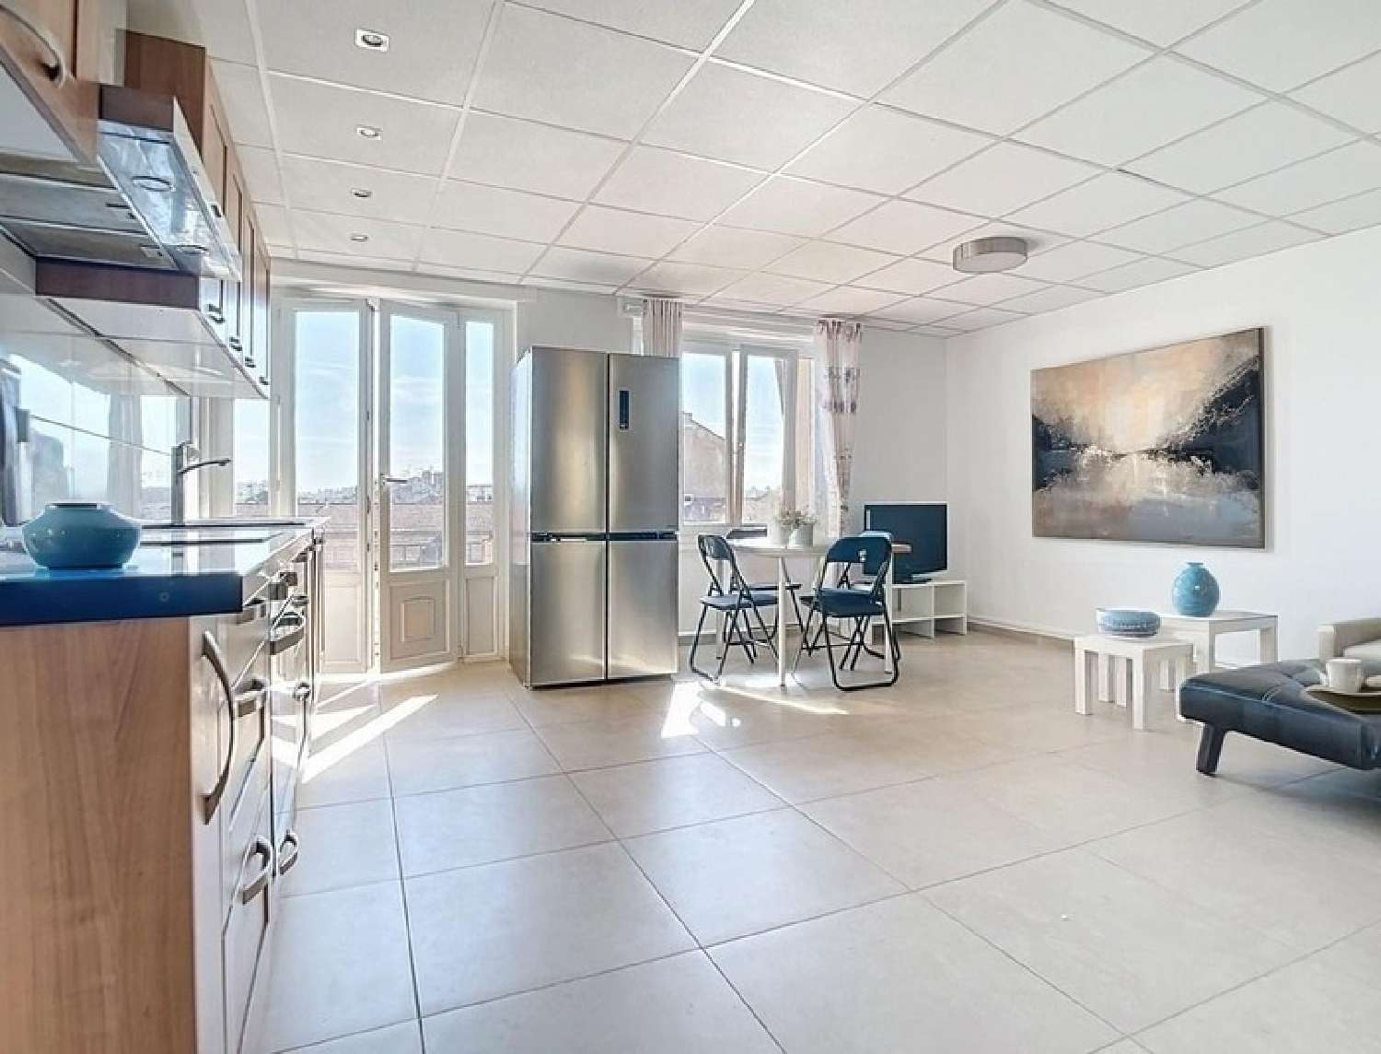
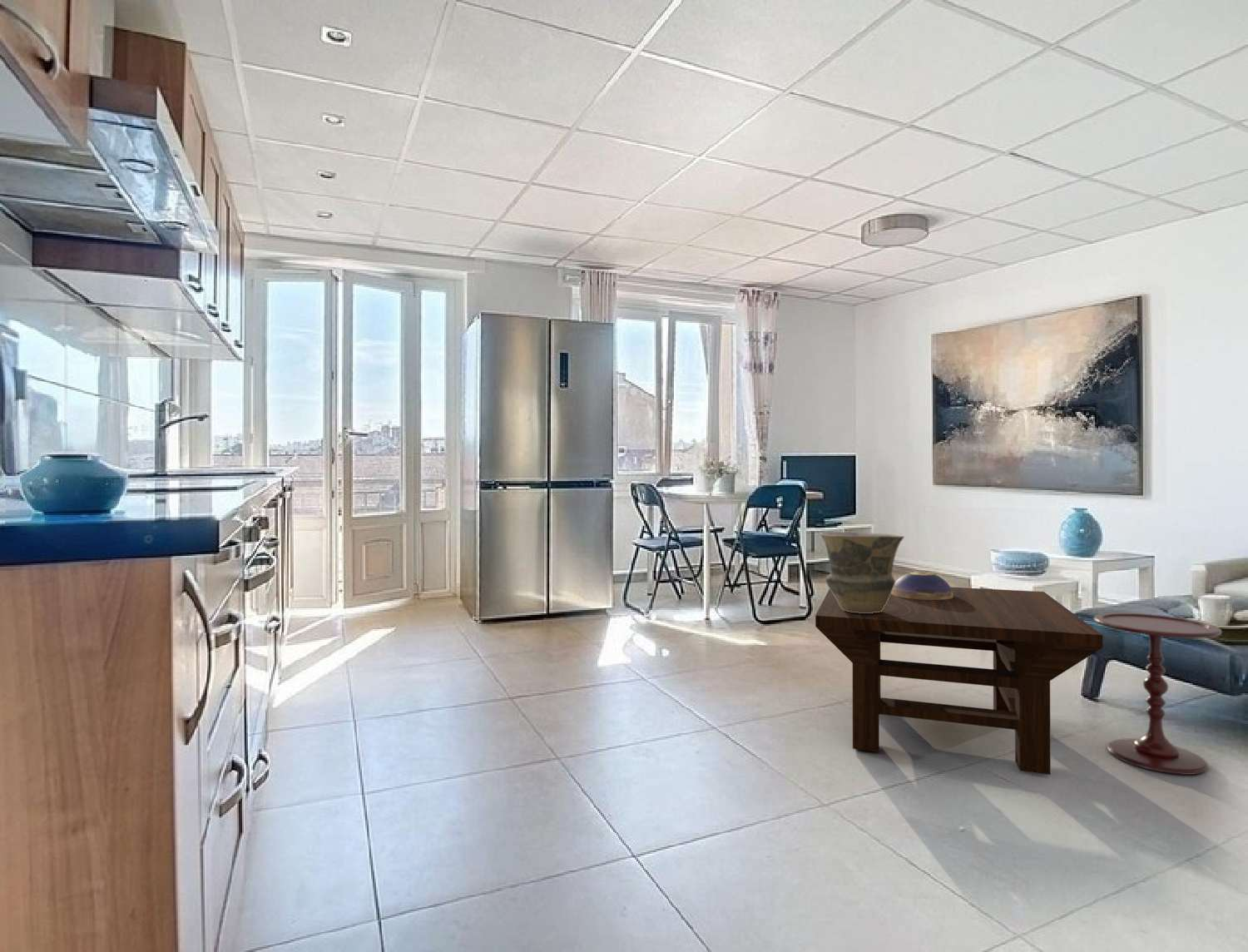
+ vase (861, 571)
+ decorative bowl (921, 583)
+ coffee table (940, 666)
+ side table (1155, 689)
